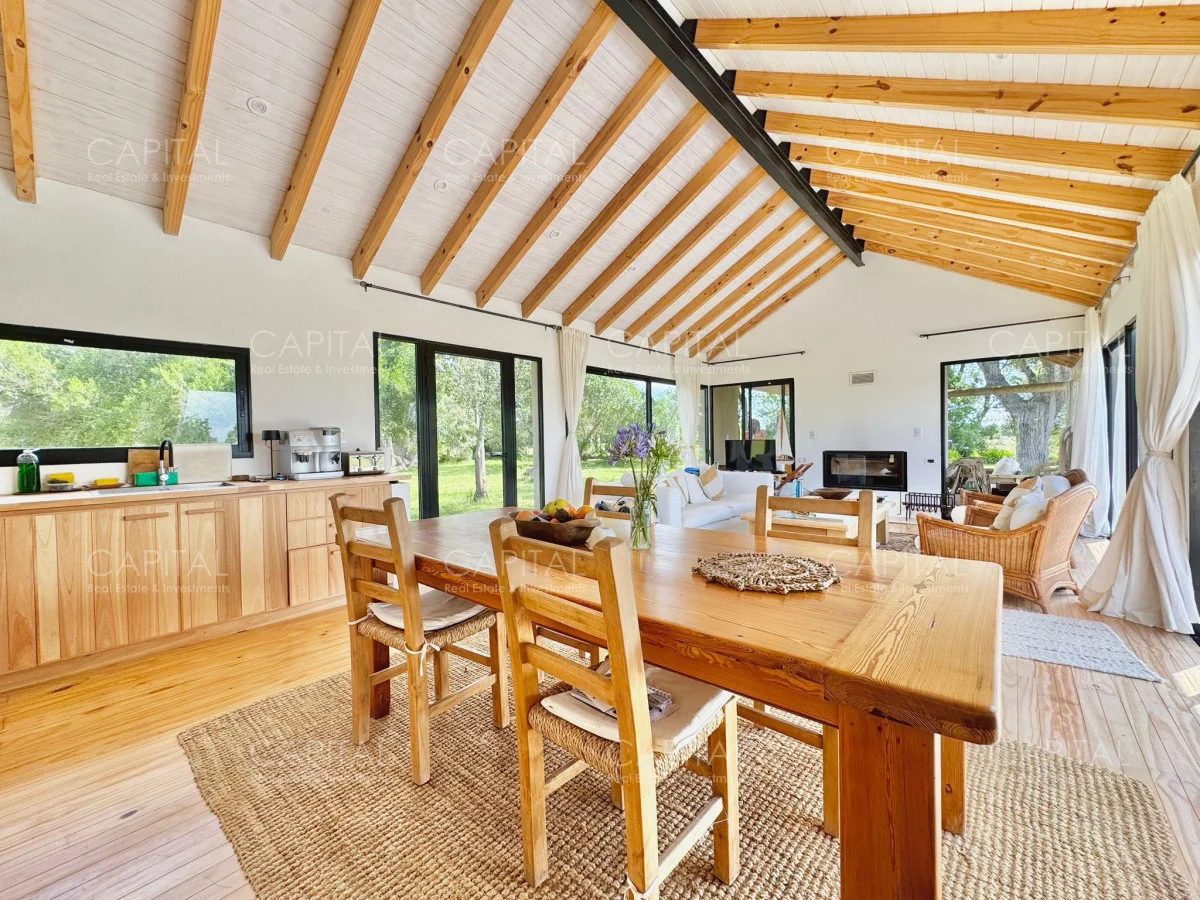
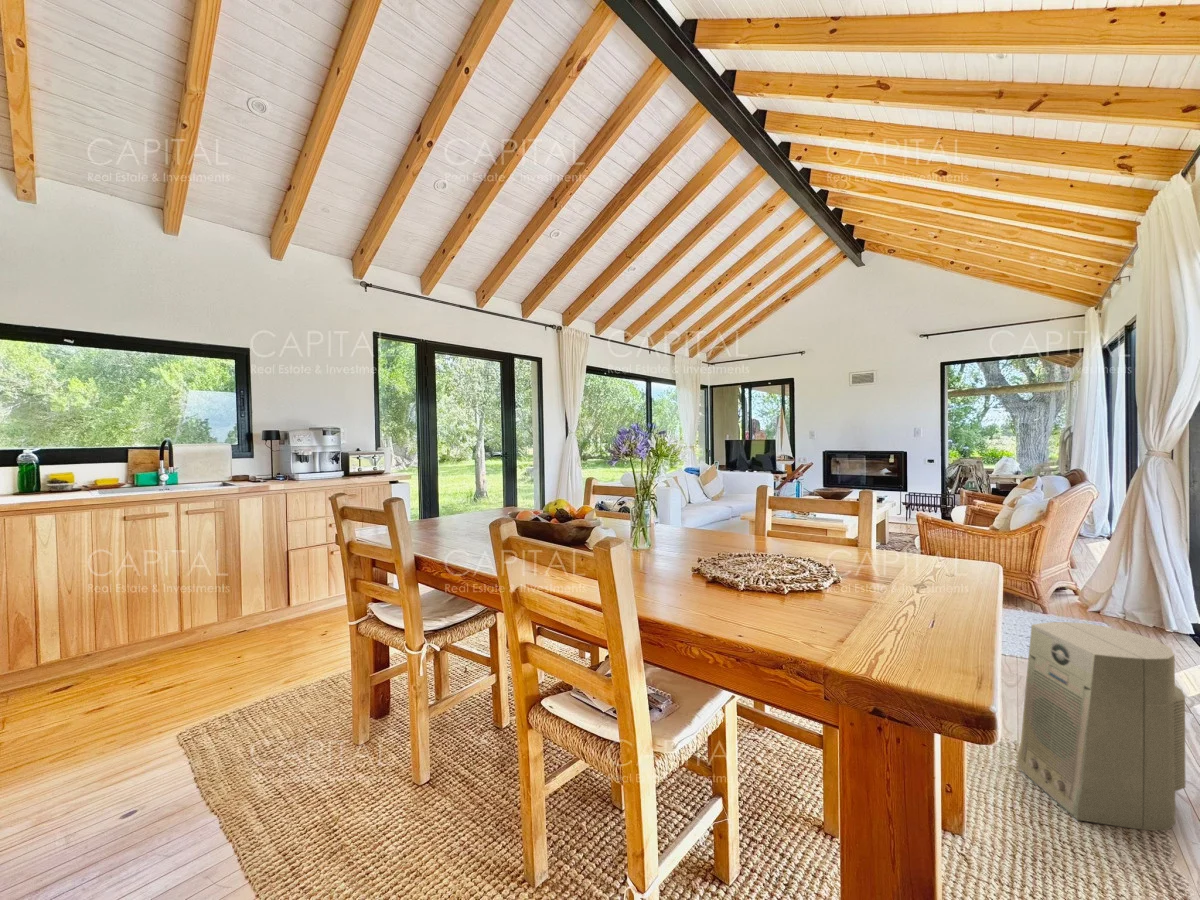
+ fan (1104, 716)
